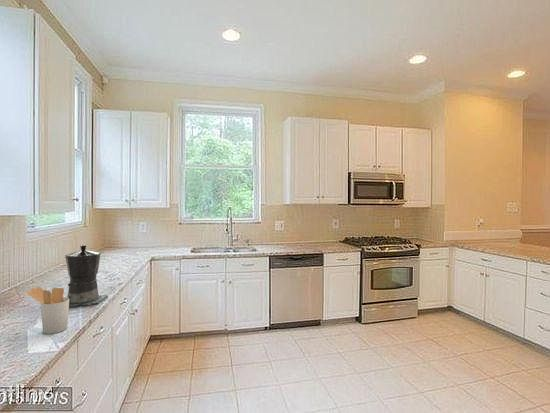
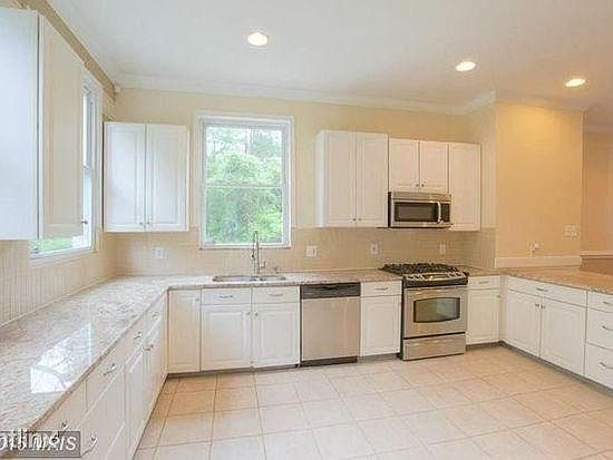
- coffee maker (83, 273)
- utensil holder (48, 308)
